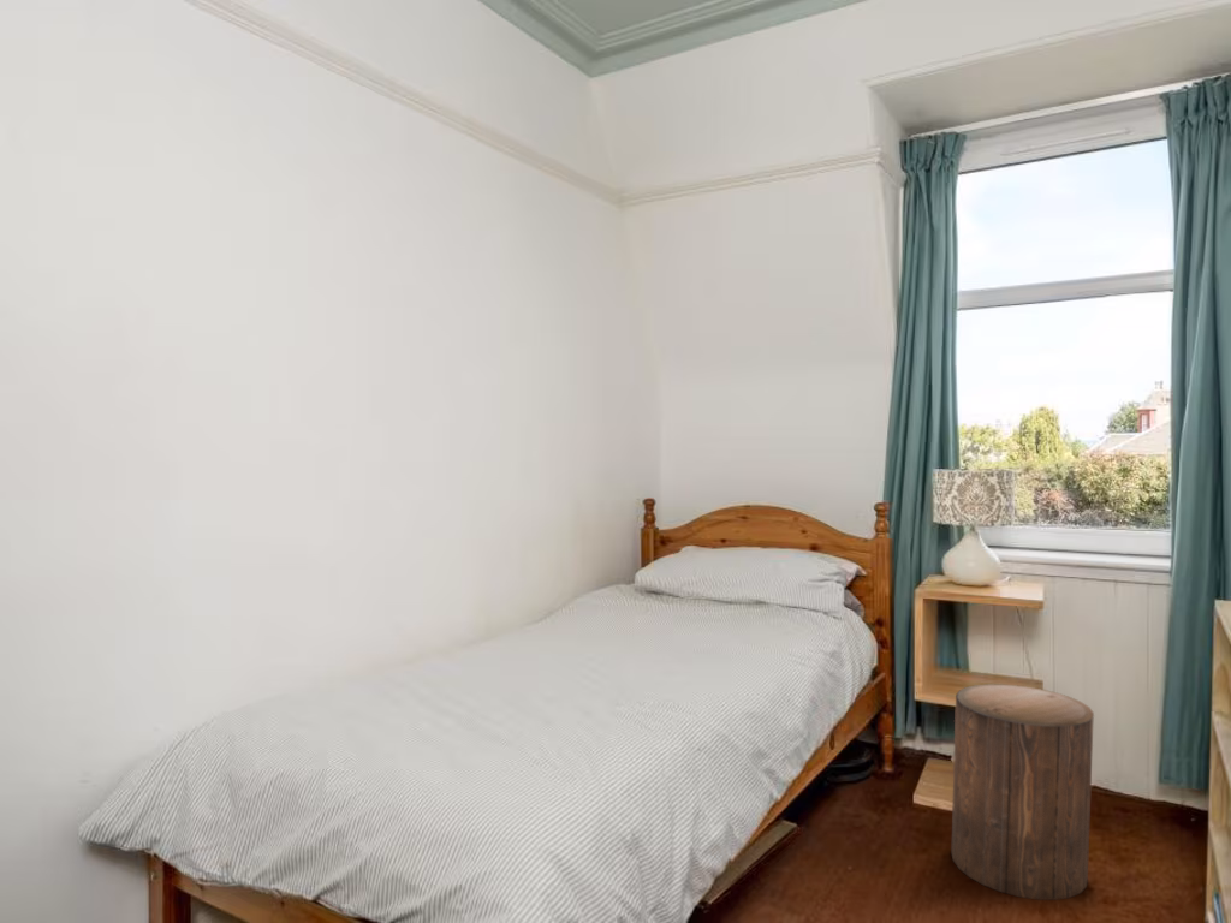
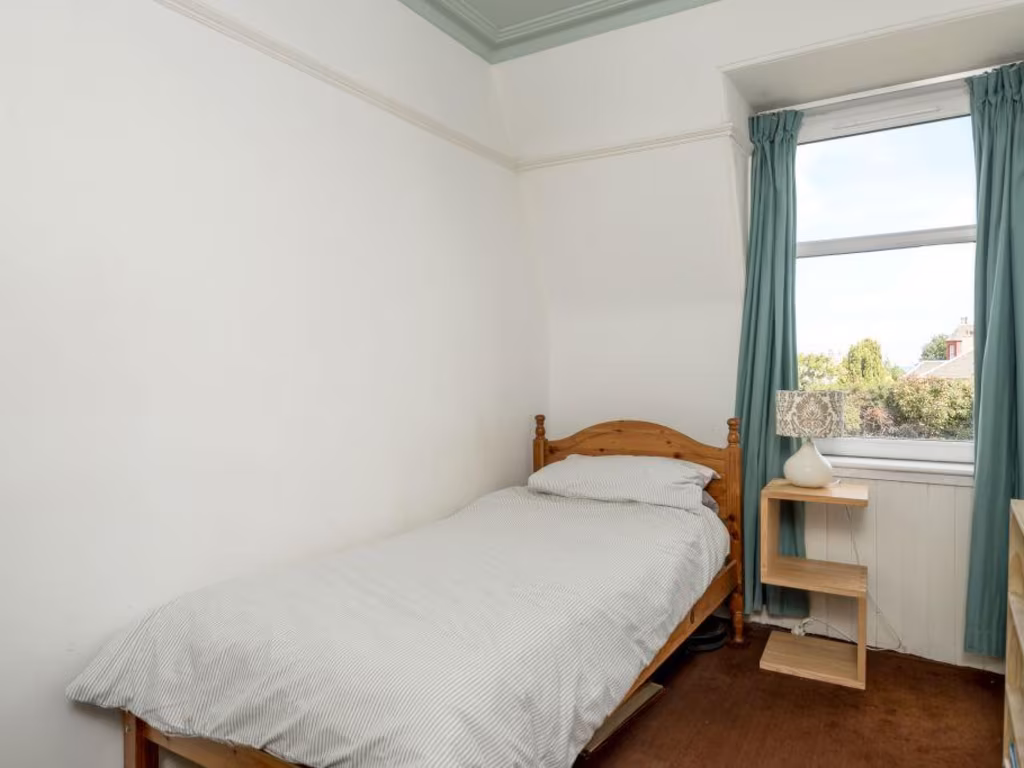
- stool (1019, 785)
